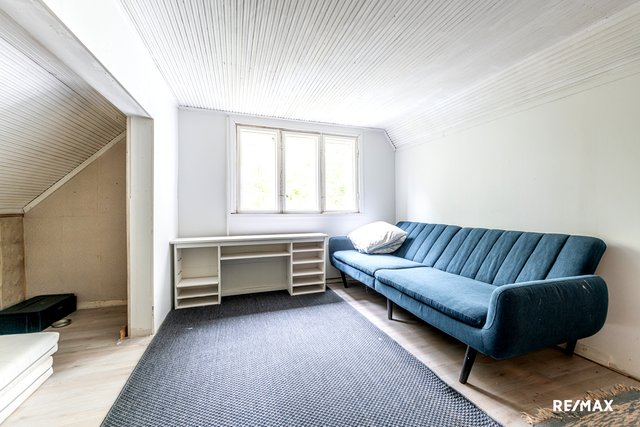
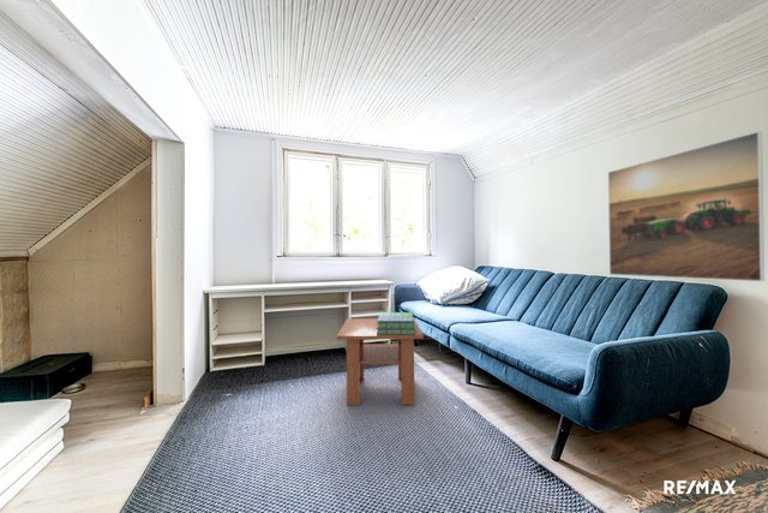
+ stack of books (396, 322)
+ coffee table (380, 358)
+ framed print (671, 216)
